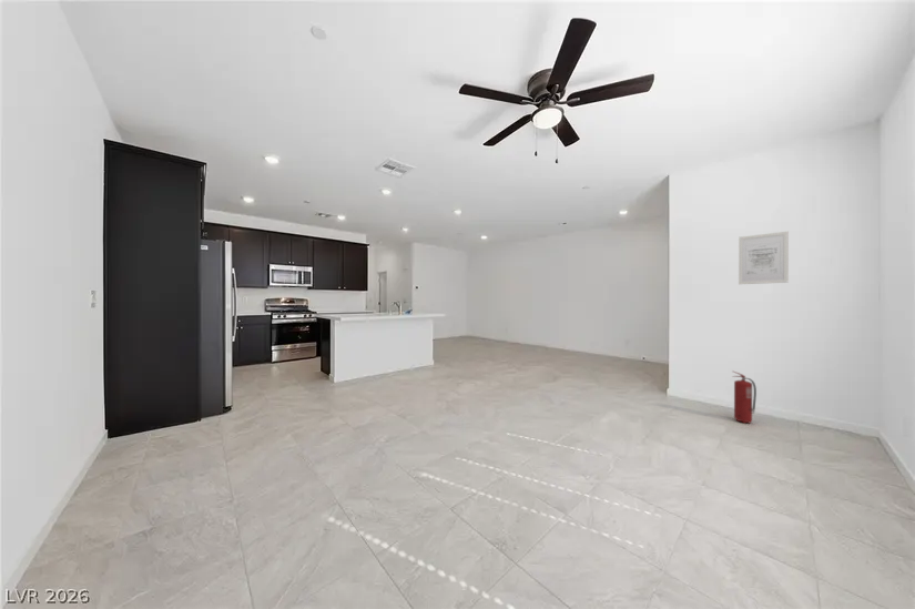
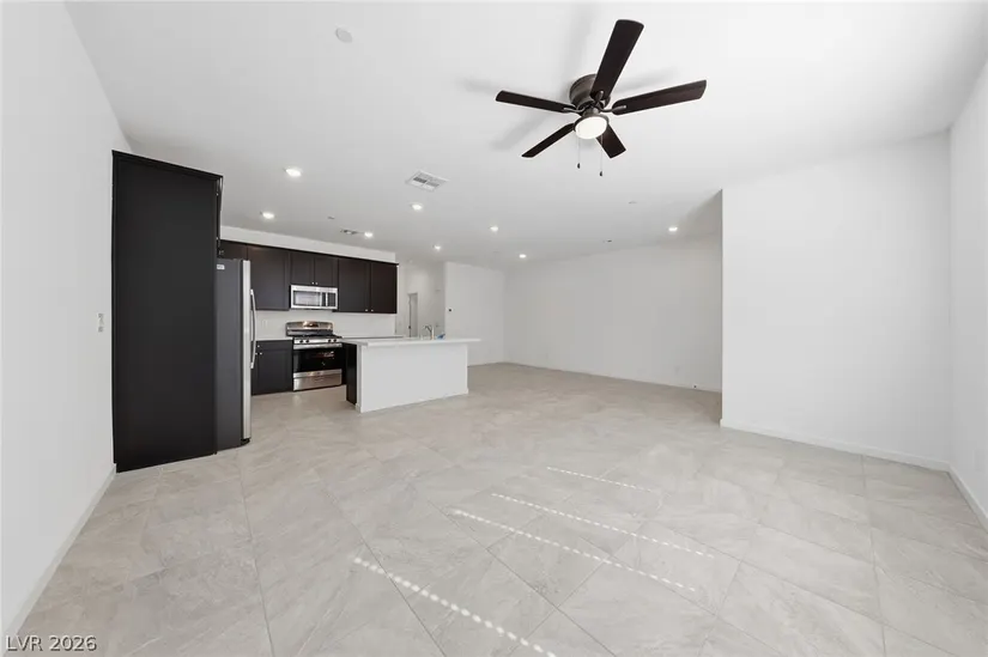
- fire extinguisher (743, 397)
- wall art (762, 258)
